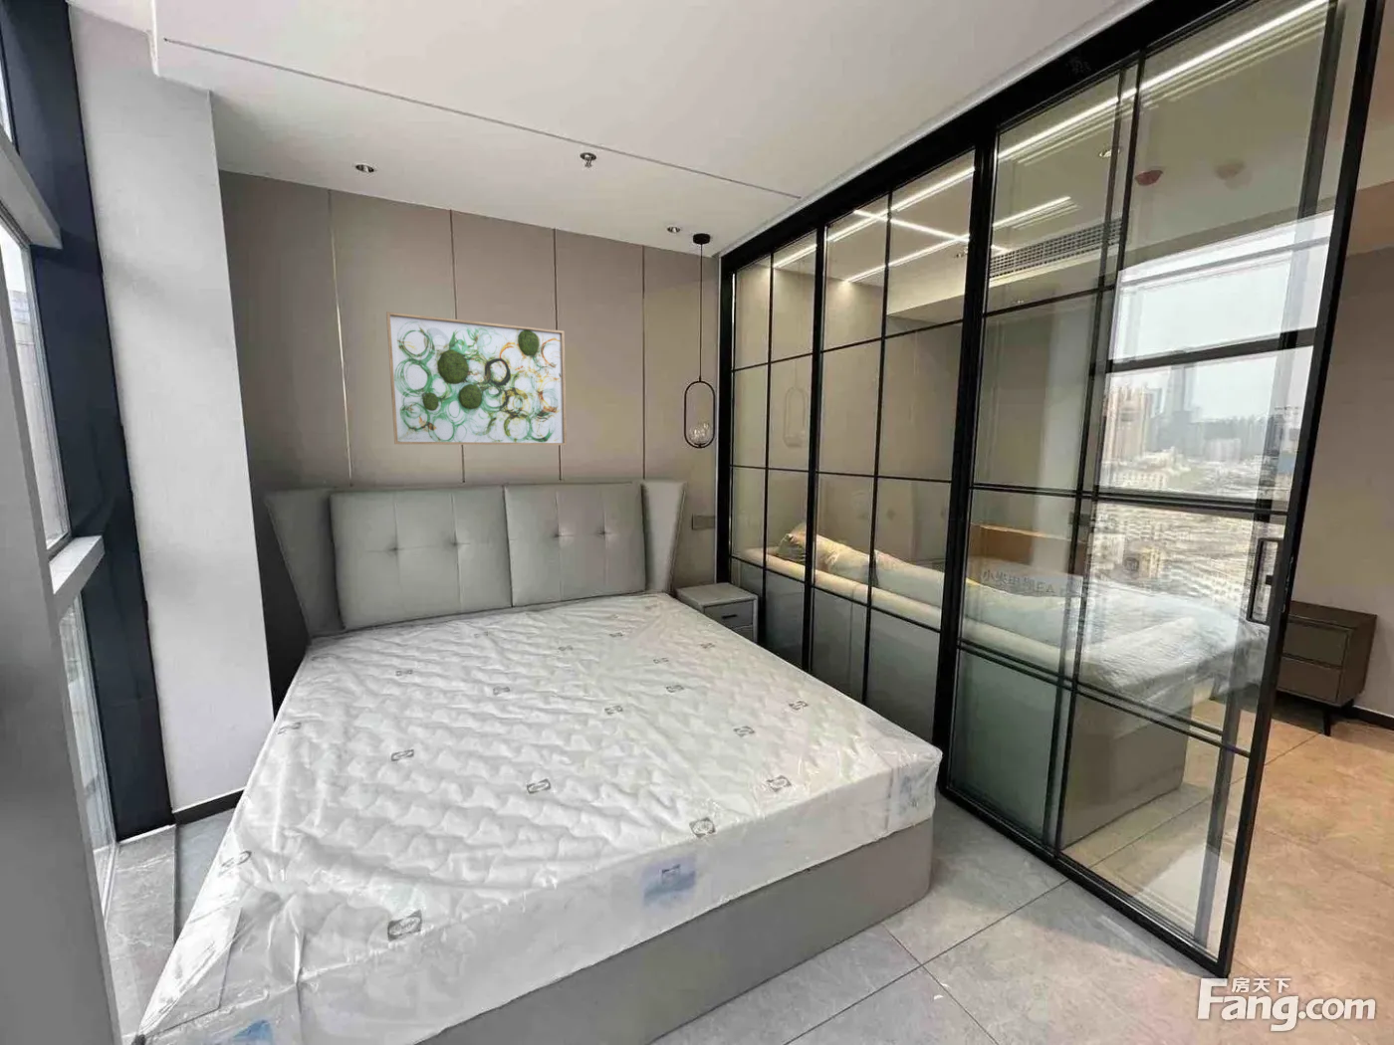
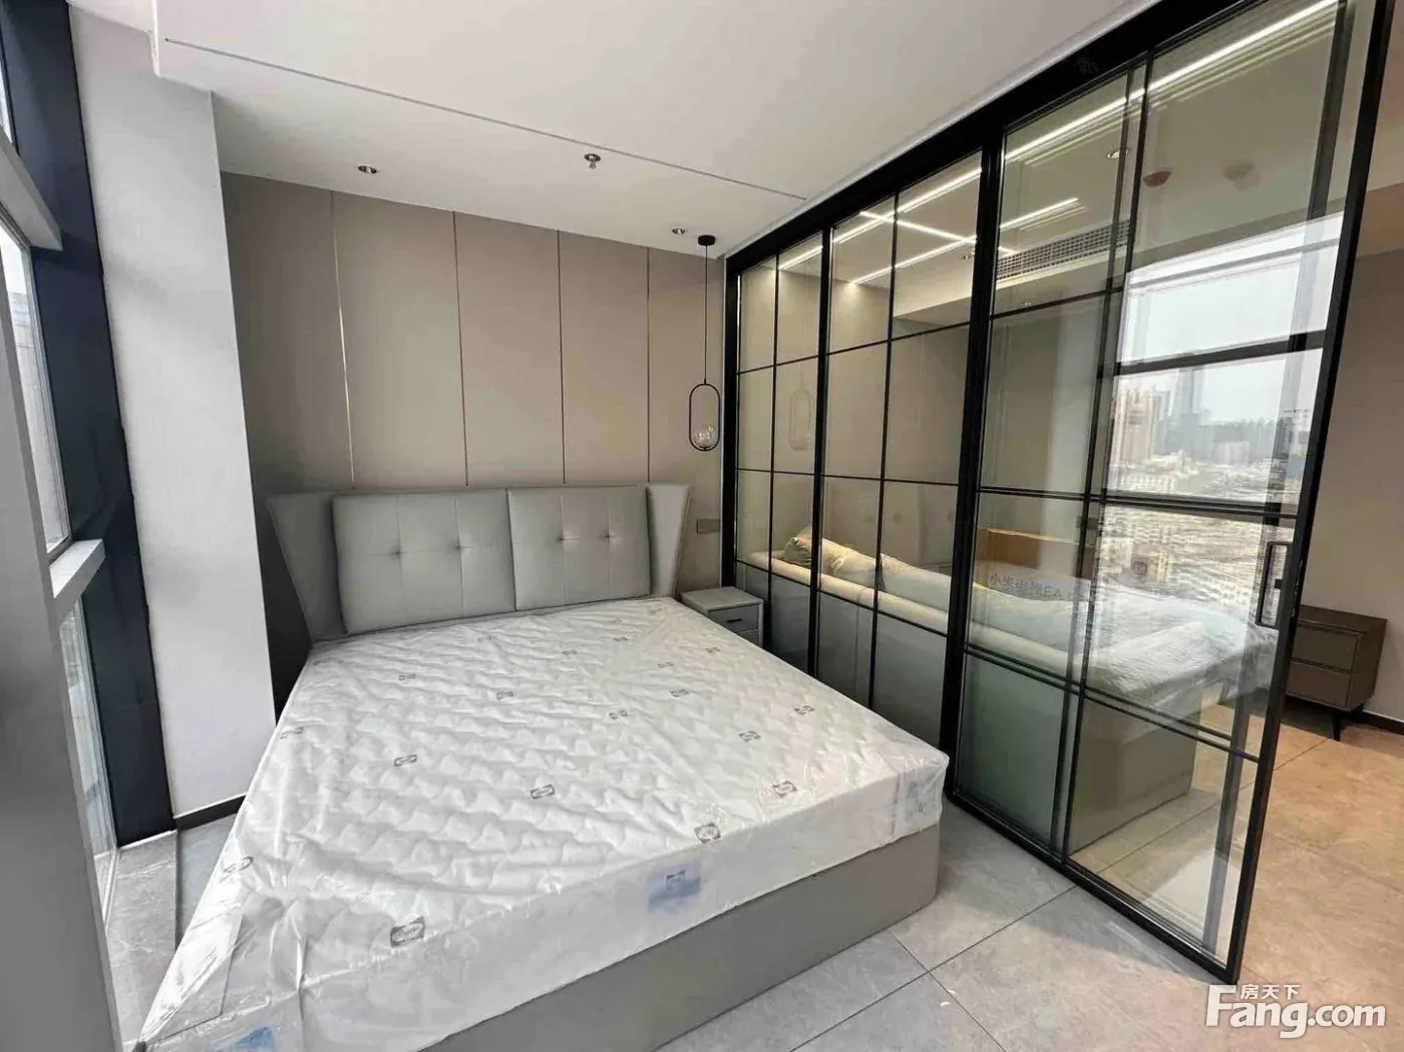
- wall art (484, 384)
